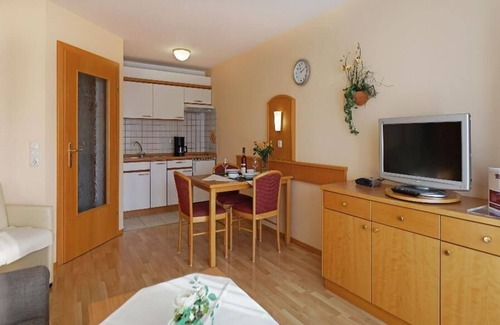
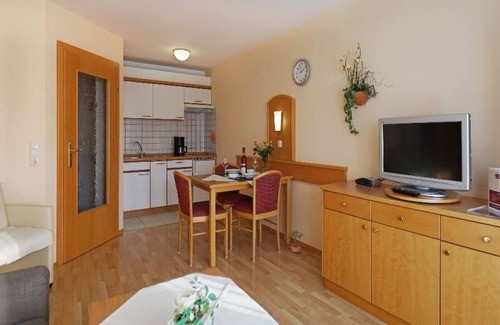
+ potted plant (295, 240)
